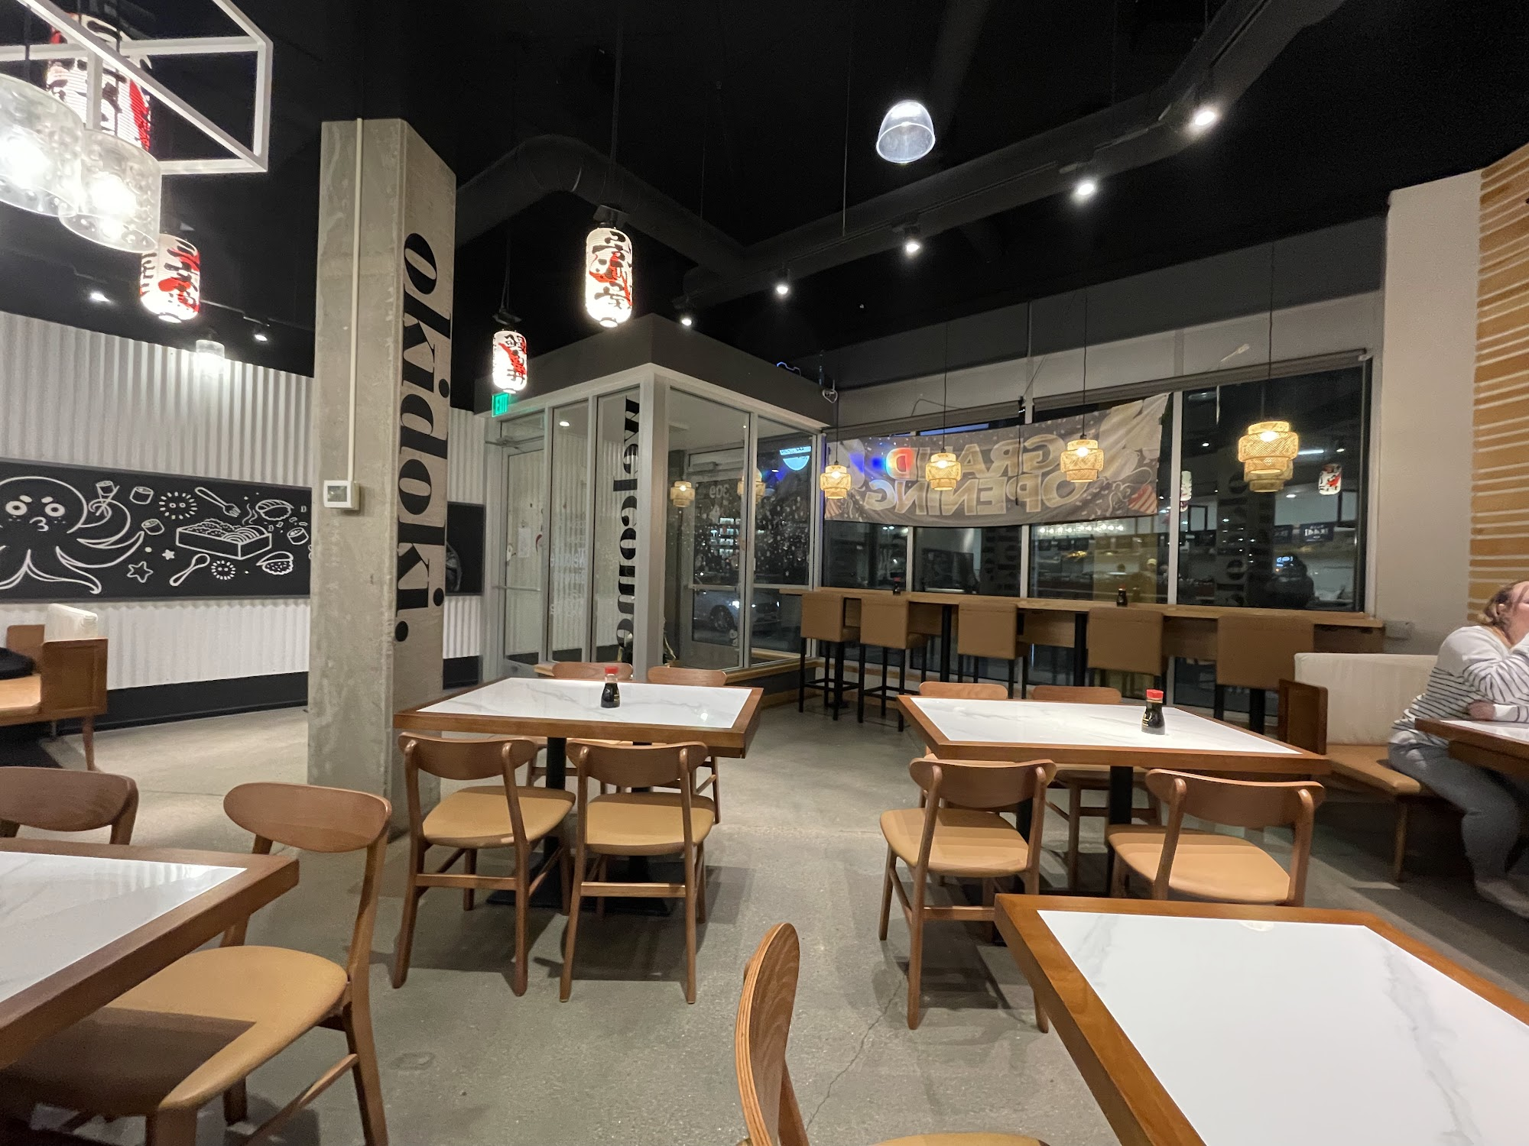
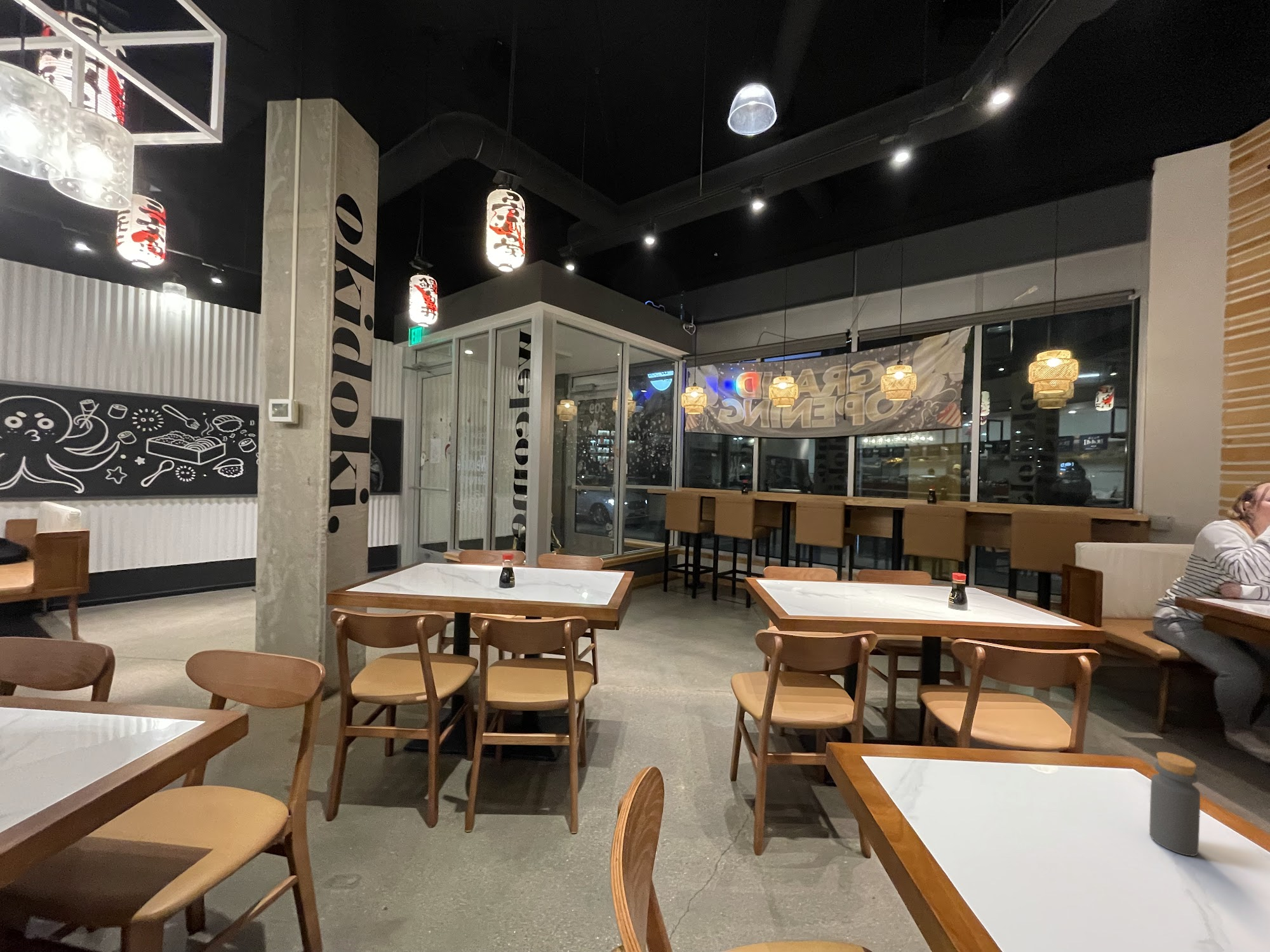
+ bottle (1174, 801)
